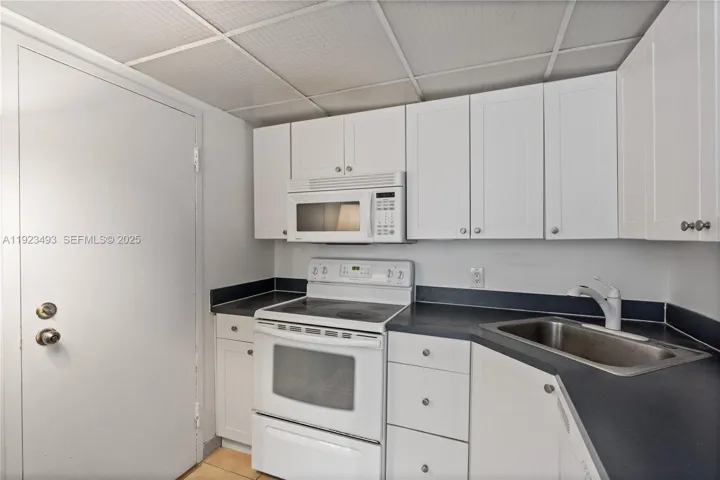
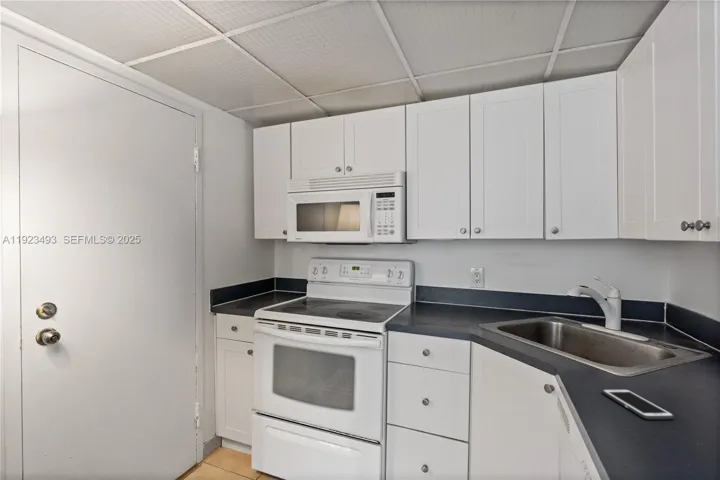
+ cell phone (635, 403)
